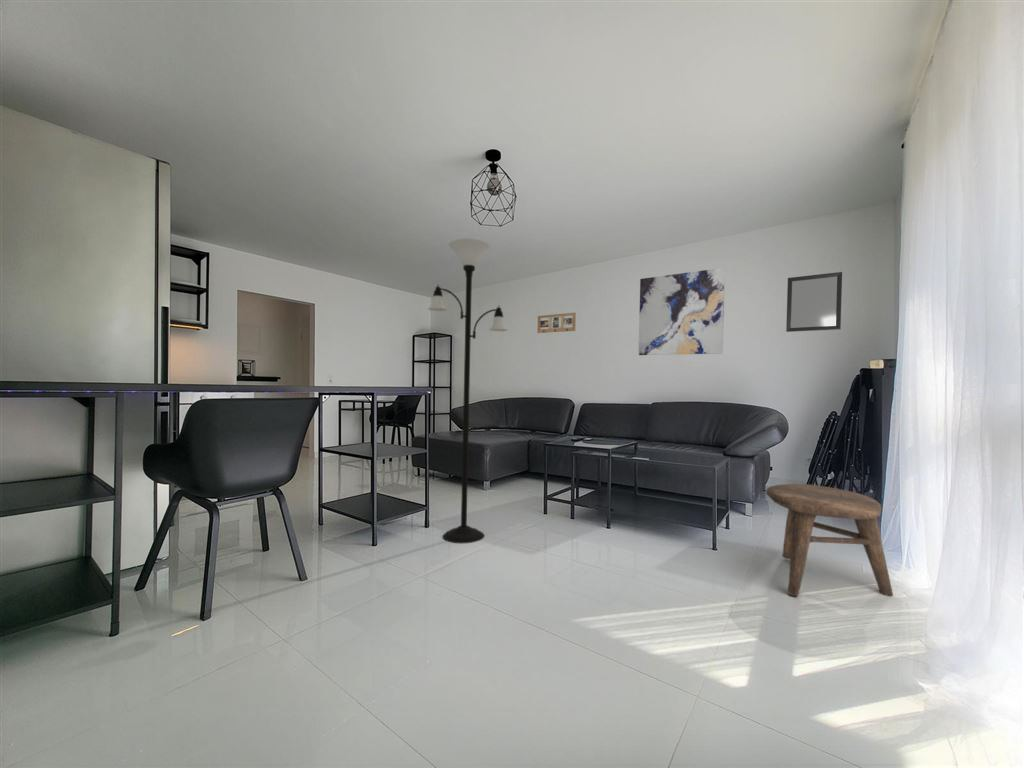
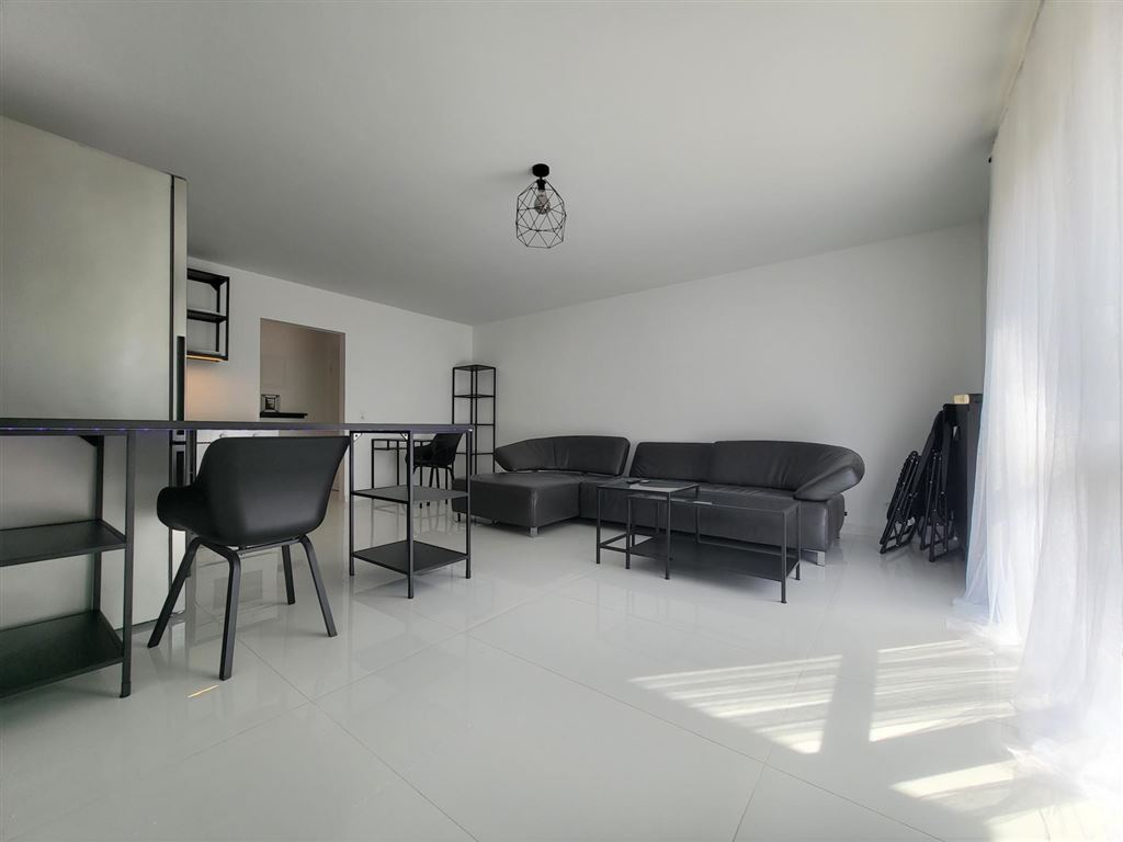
- wall art (679, 314)
- floor lamp (466, 390)
- stool (825, 538)
- picture frame (555, 323)
- home mirror (813, 303)
